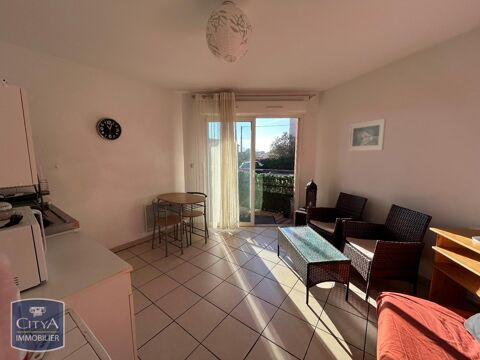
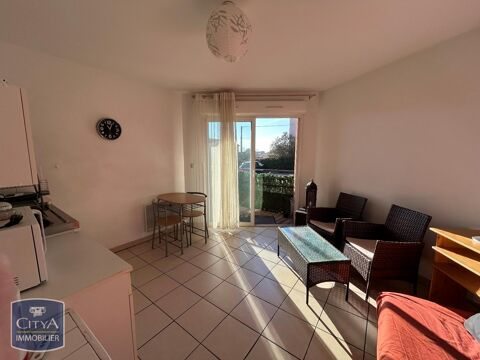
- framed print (365, 136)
